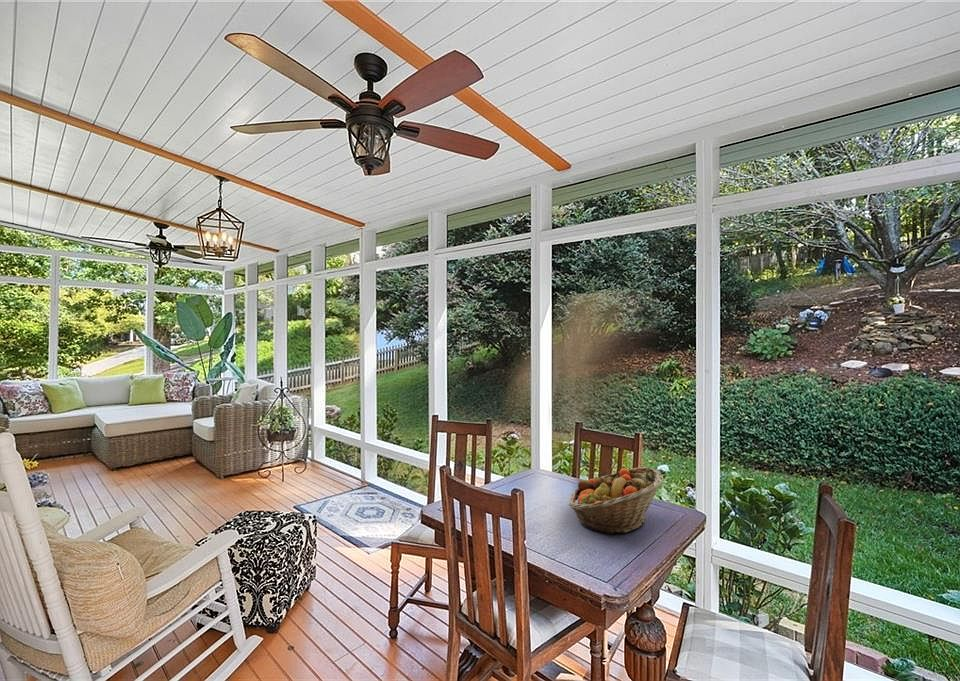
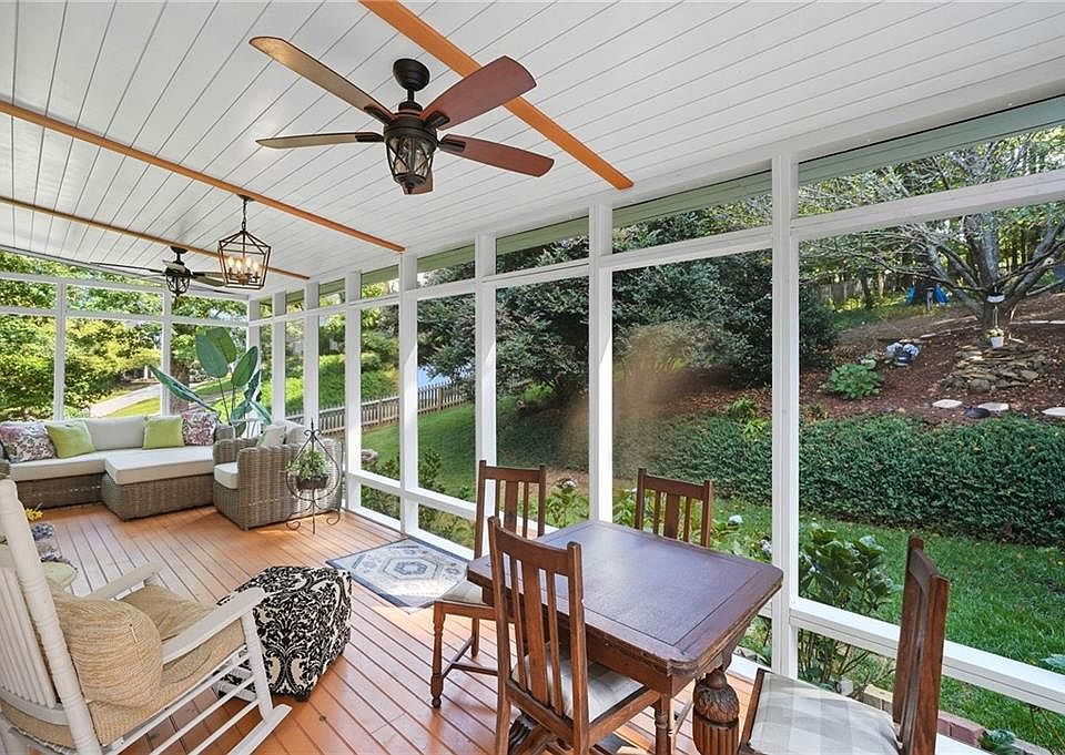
- fruit basket (615, 495)
